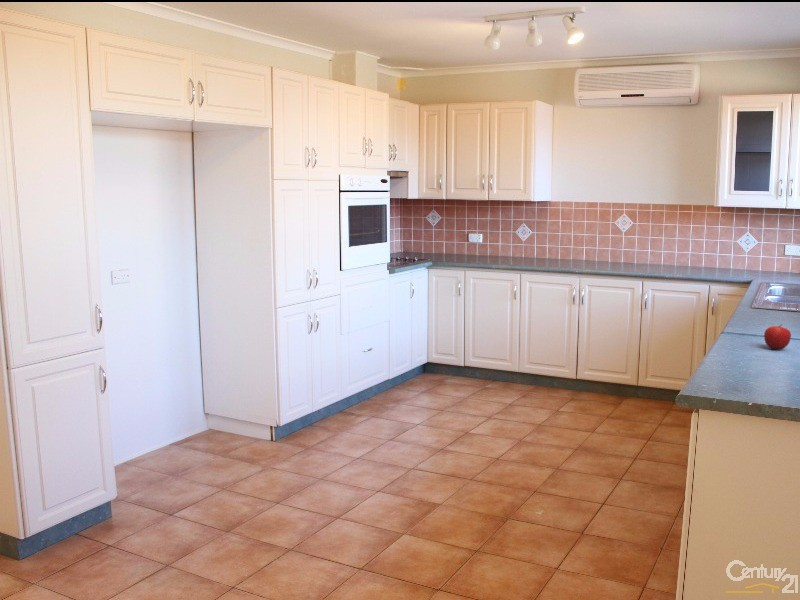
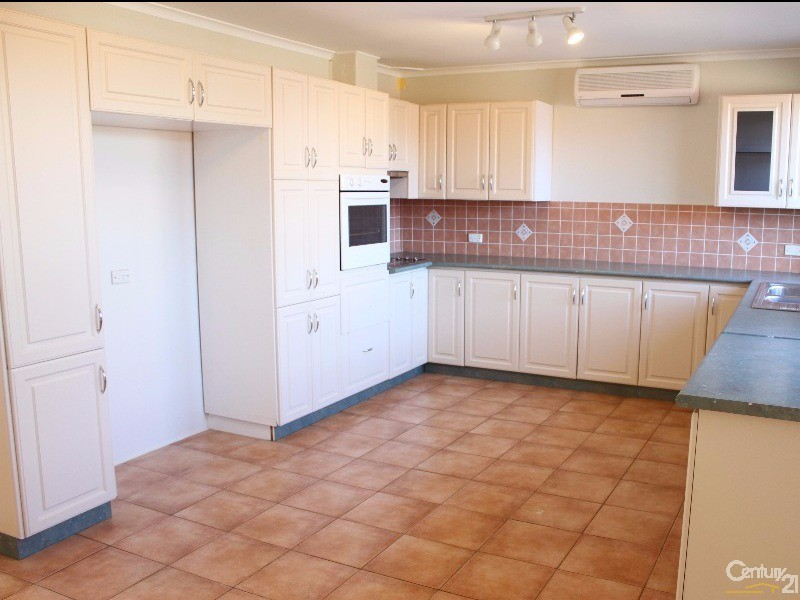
- fruit (777, 336)
